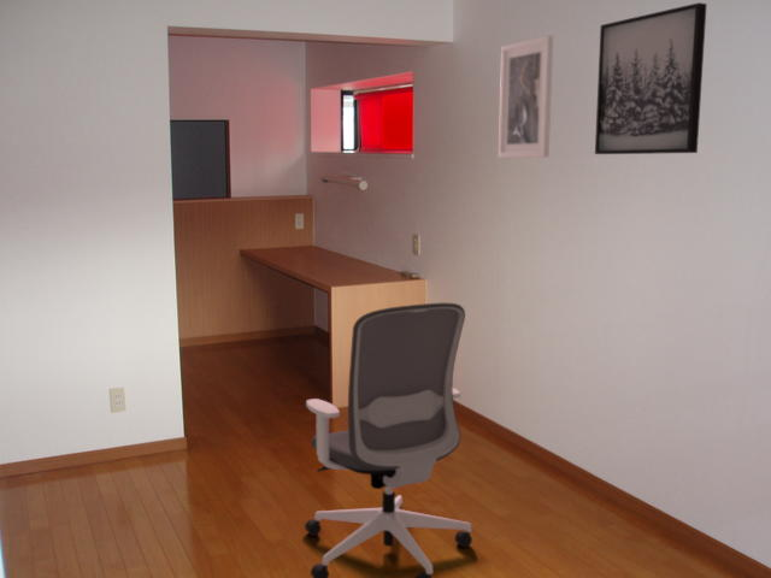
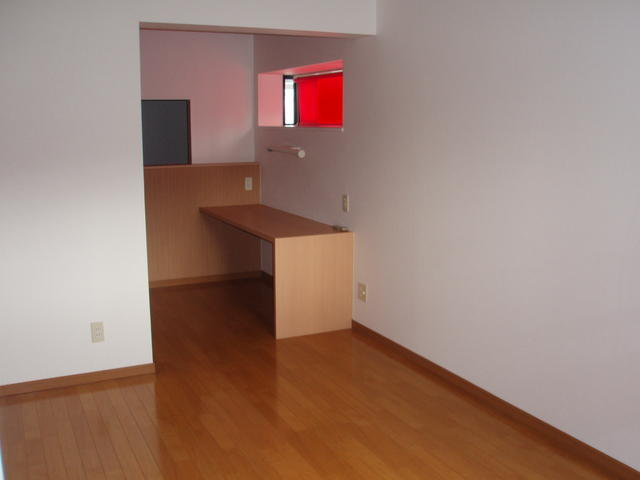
- office chair (387, 429)
- wall art (646, 84)
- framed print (524, 99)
